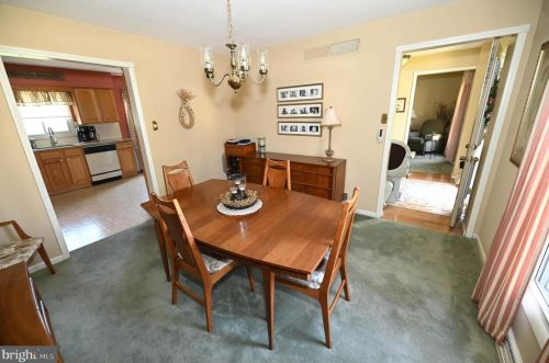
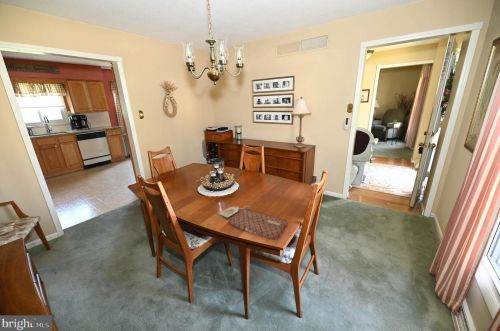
+ placemat (252, 218)
